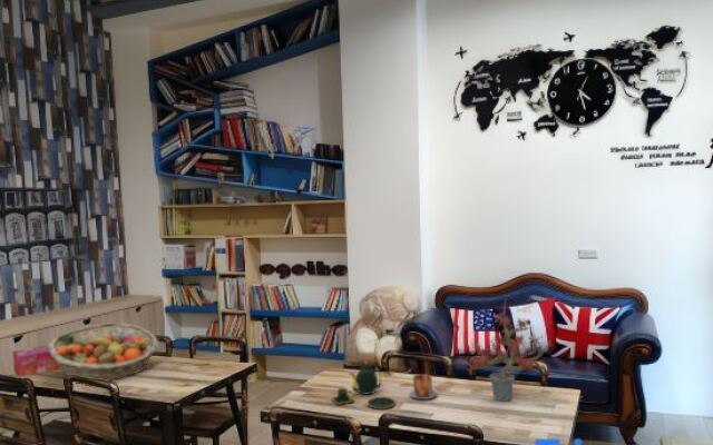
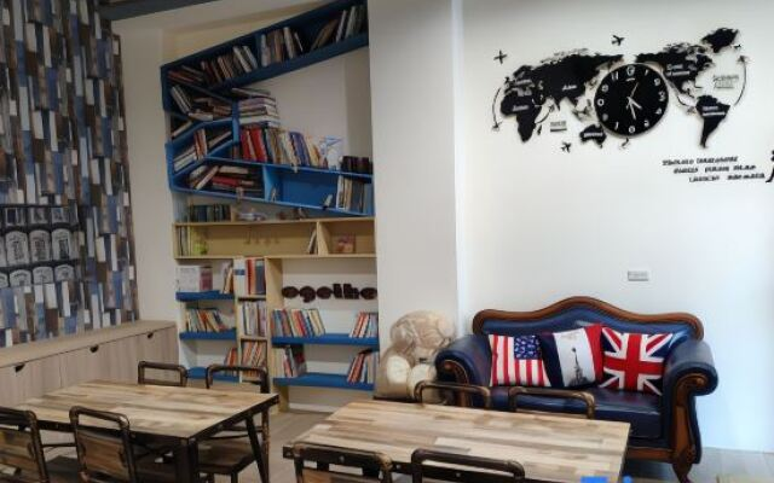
- mug (422, 386)
- teapot (362, 385)
- tissue box (47, 357)
- fruit basket (106, 352)
- potted plant (504, 346)
